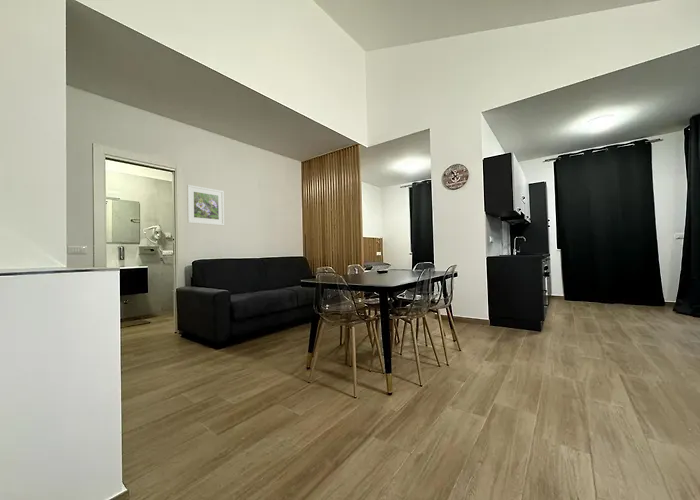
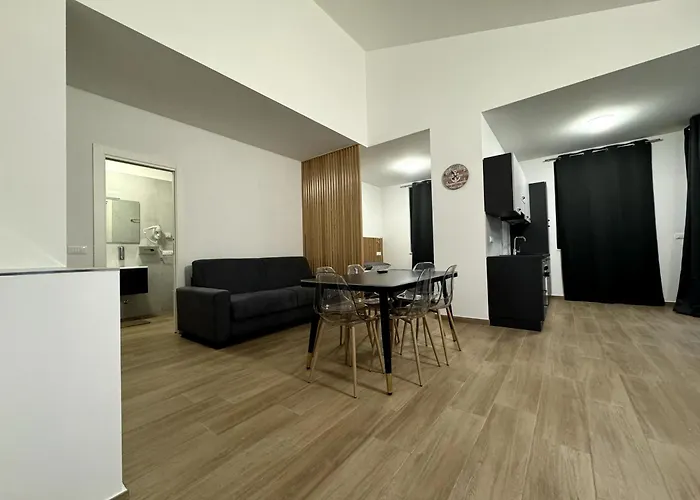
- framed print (206, 206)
